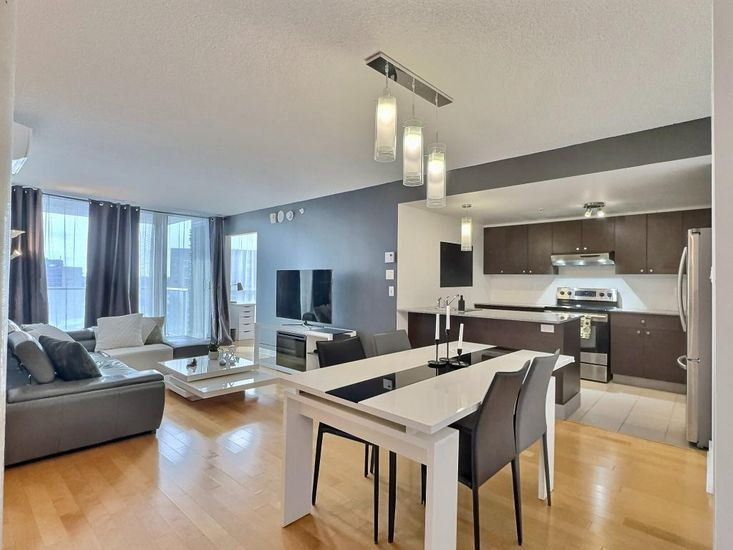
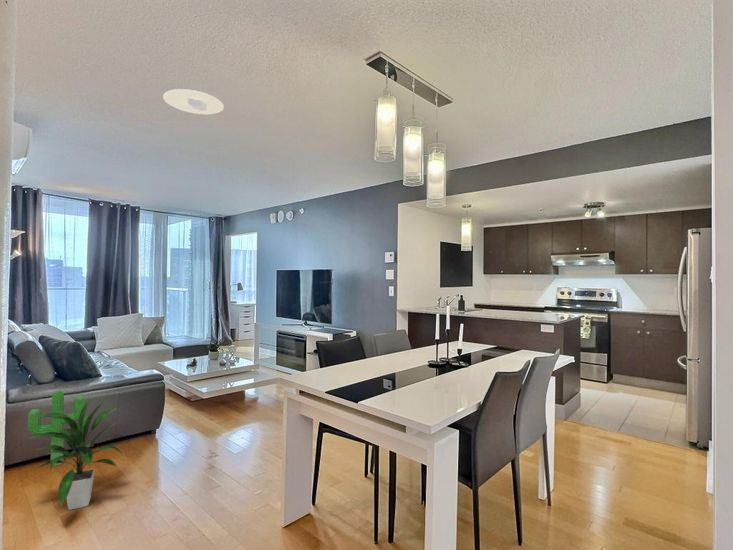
+ indoor plant (76, 452)
+ recessed light (194, 99)
+ decorative plant (57, 426)
